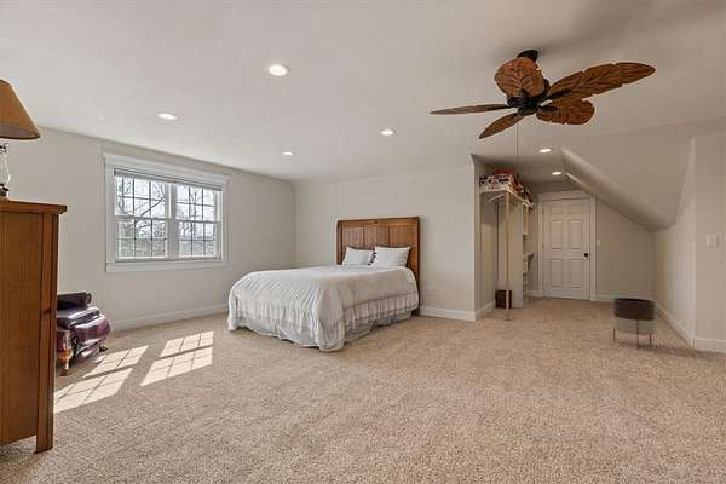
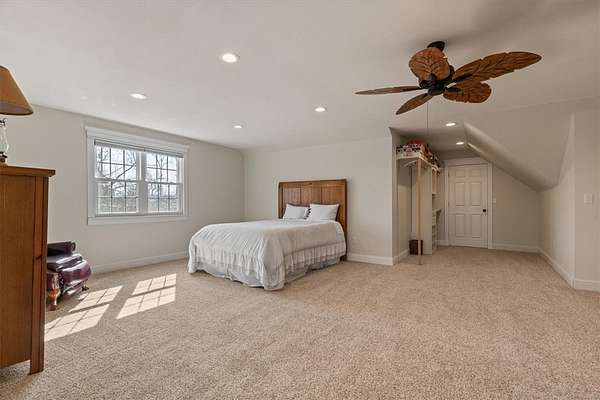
- planter (633, 322)
